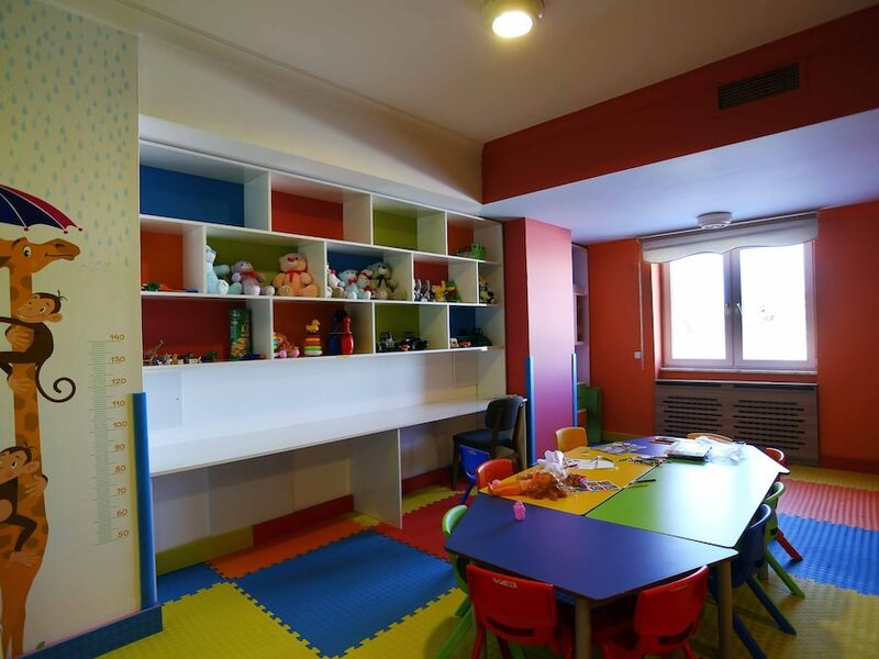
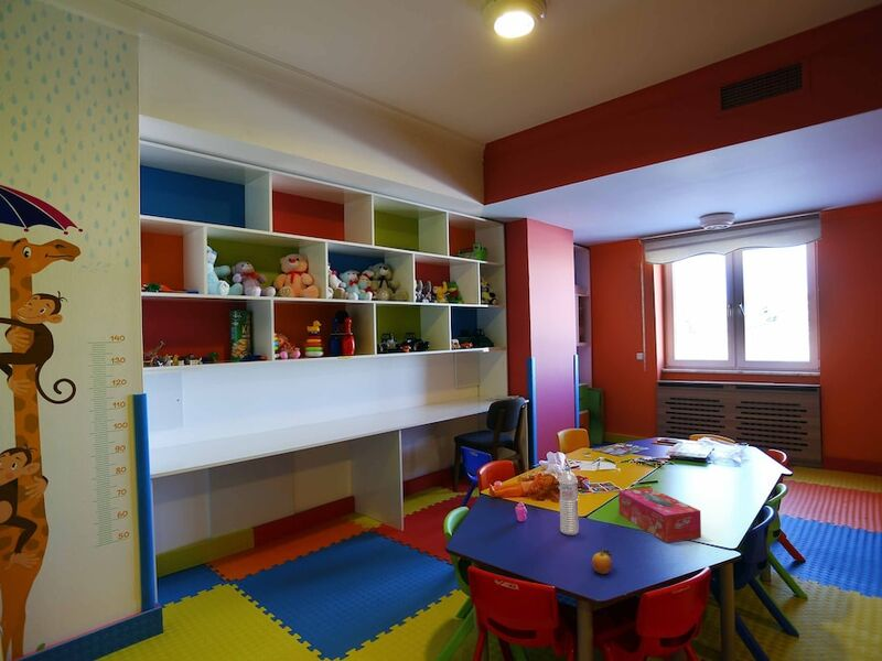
+ tissue box (657, 512)
+ water bottle (568, 499)
+ fruit (605, 557)
